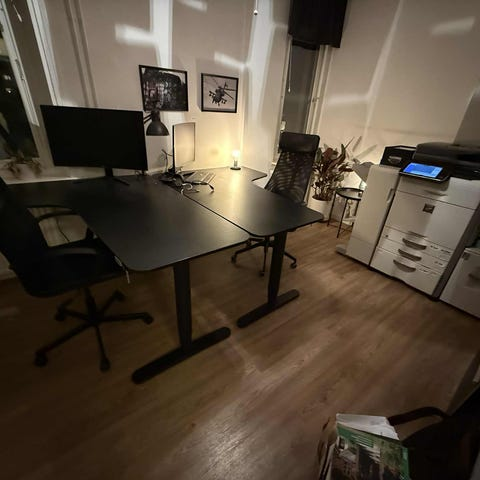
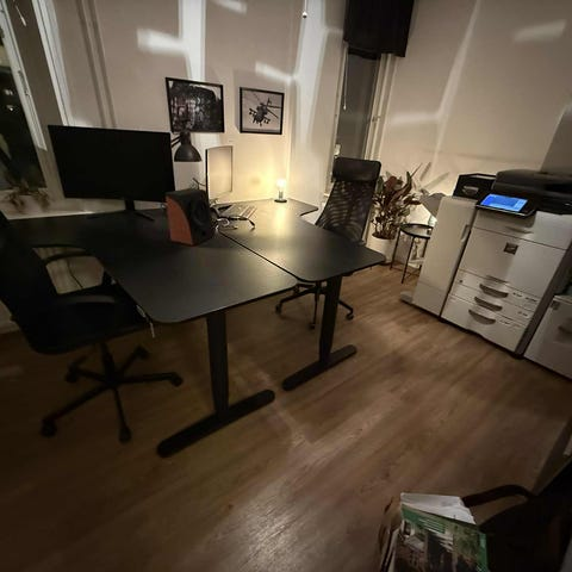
+ speaker (191, 216)
